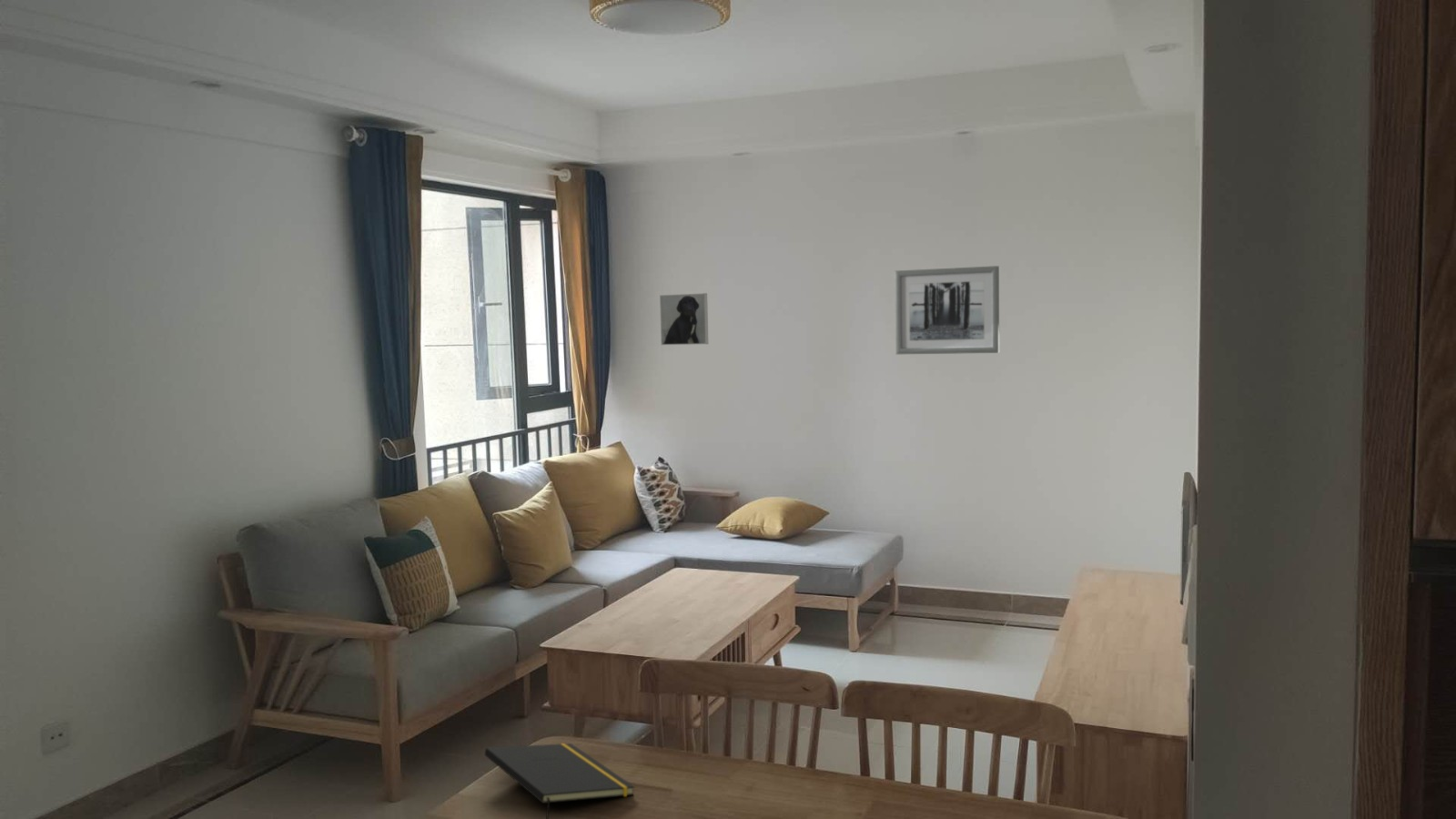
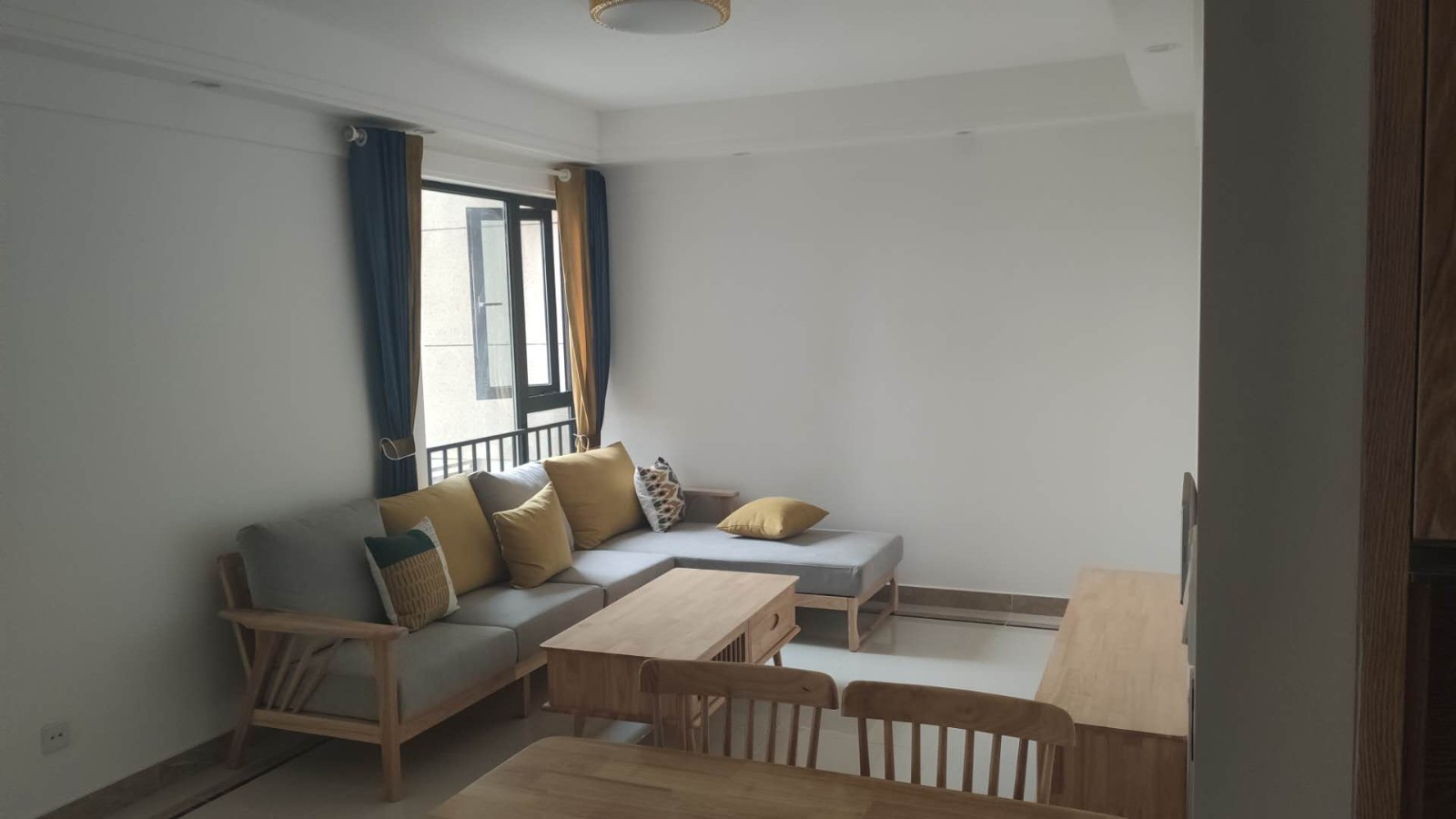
- notepad (557, 771)
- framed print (683, 319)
- wall art (945, 311)
